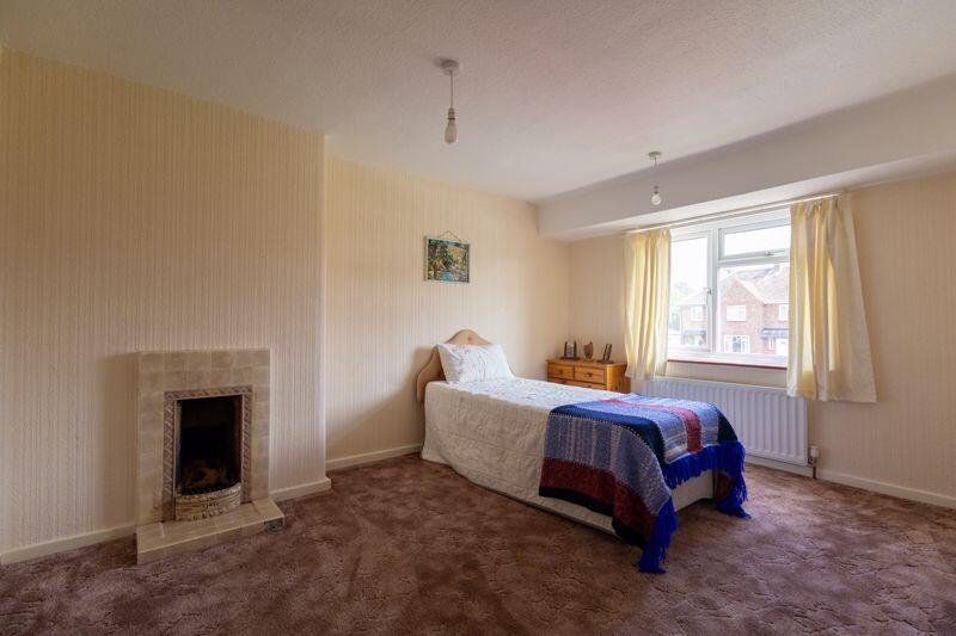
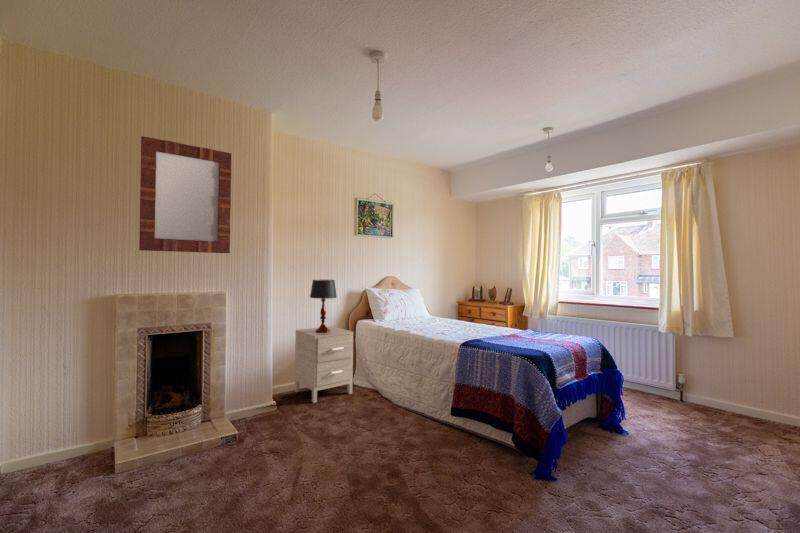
+ nightstand (325, 362)
+ table lamp (323, 305)
+ home mirror (188, 198)
